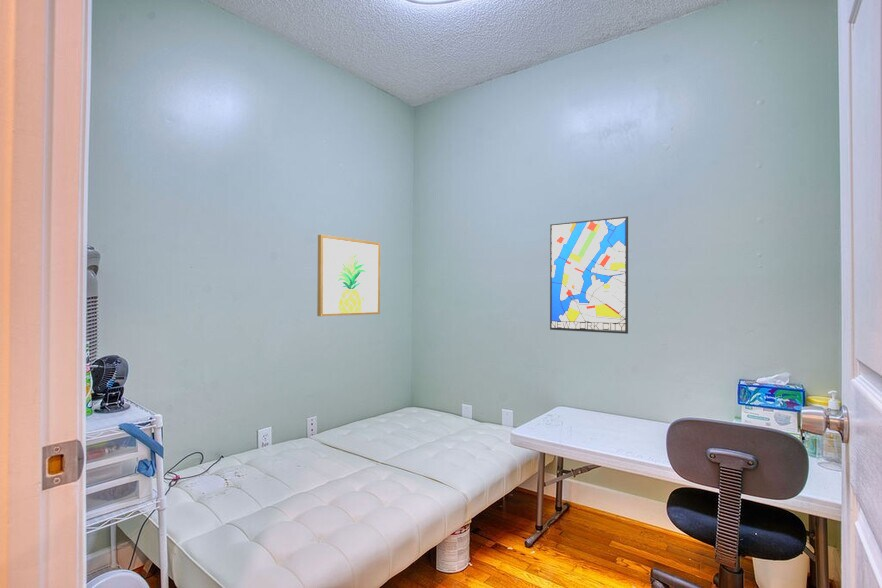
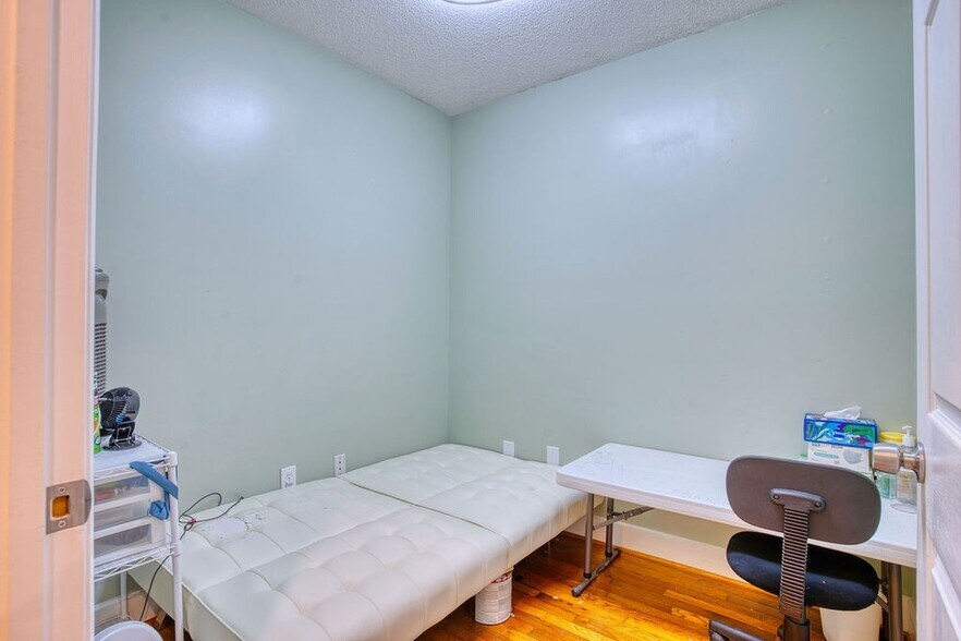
- wall art (350, 277)
- wall art (587, 276)
